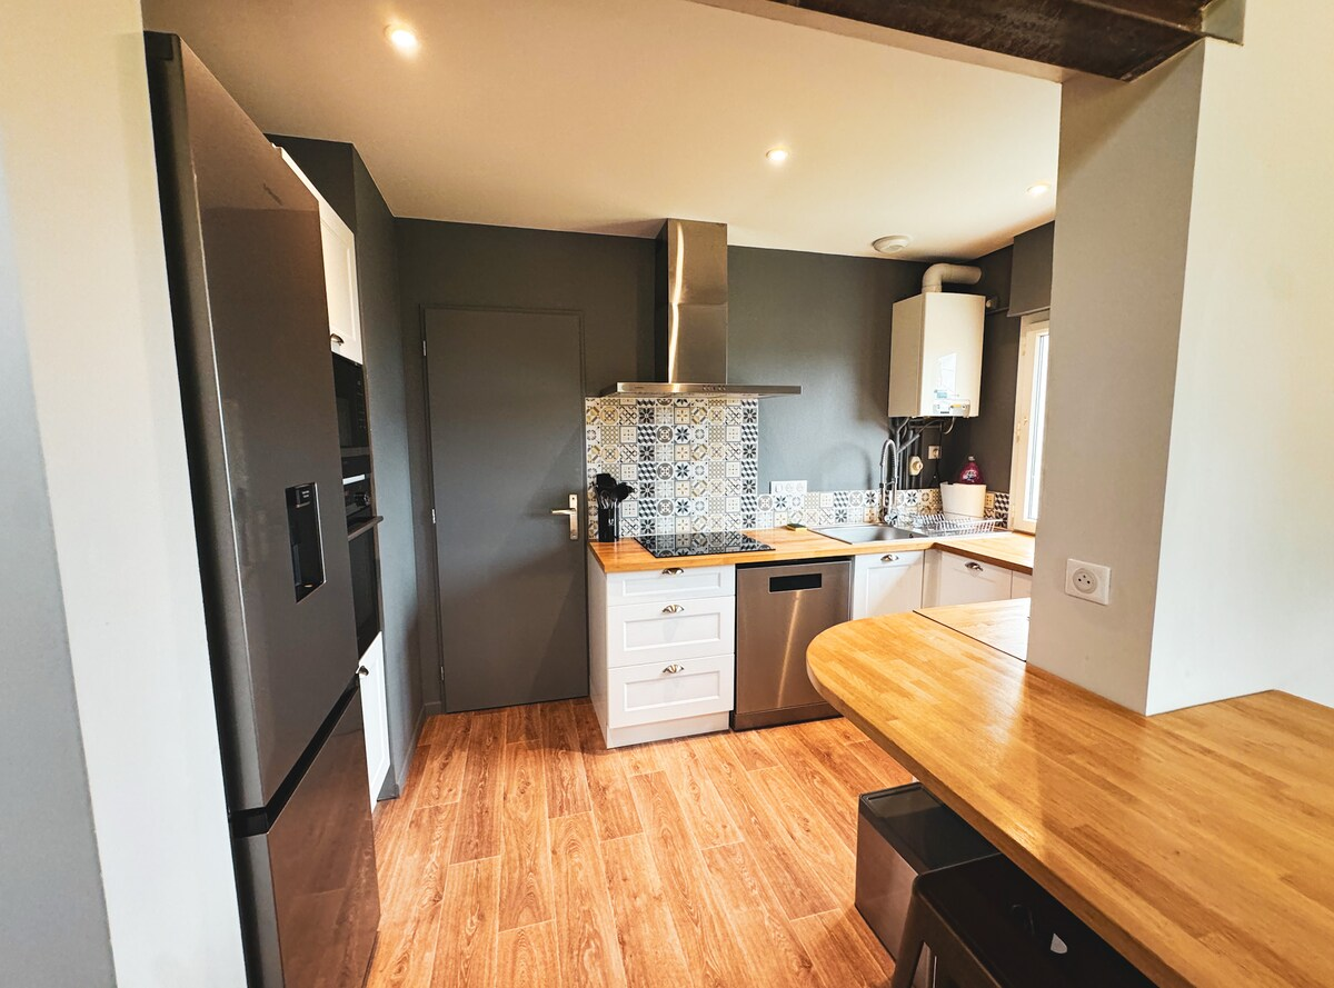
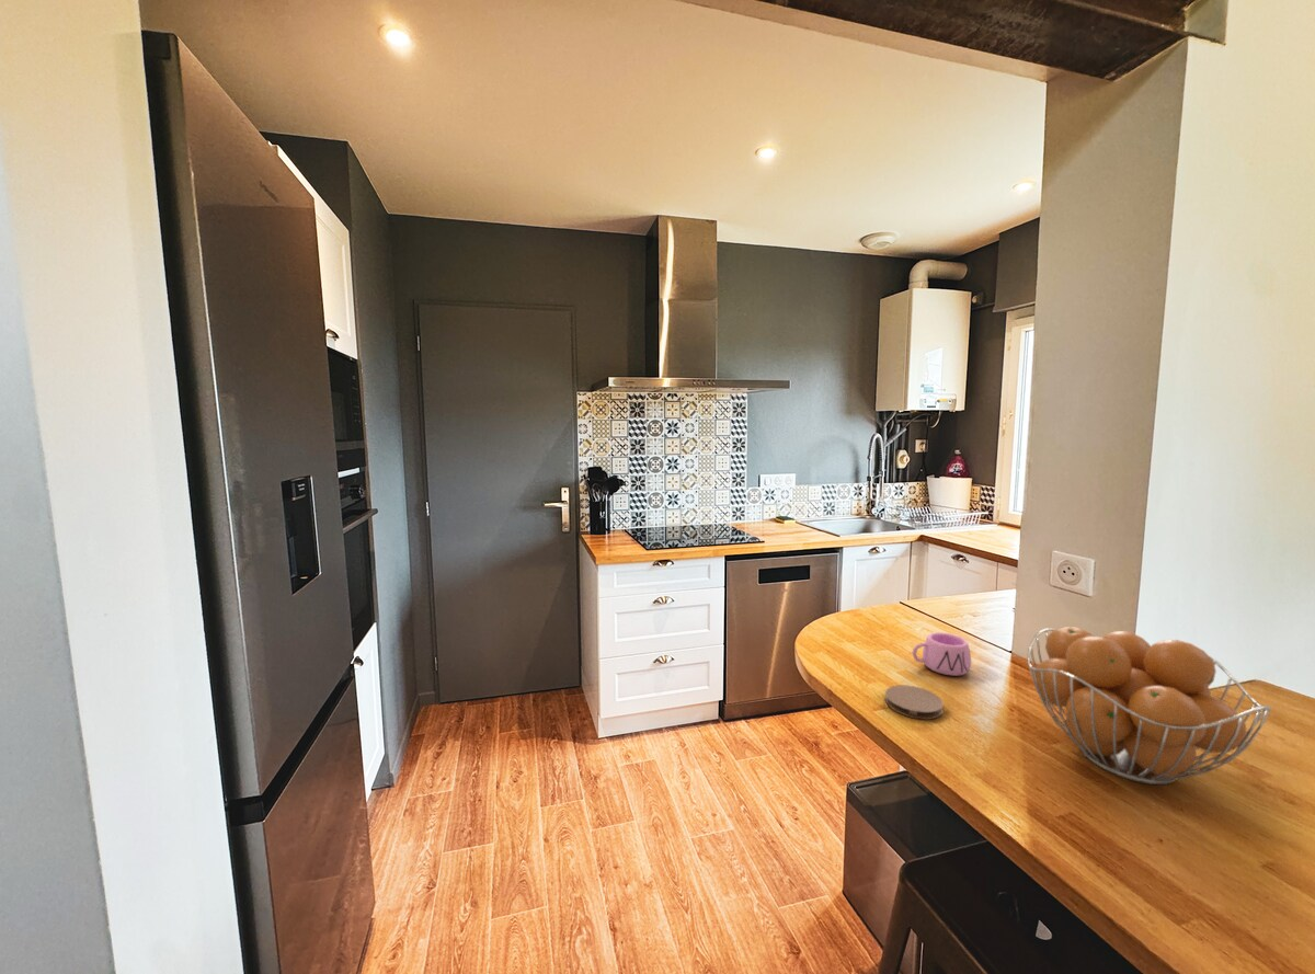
+ coaster (913, 701)
+ fruit basket (1132, 699)
+ mug (940, 653)
